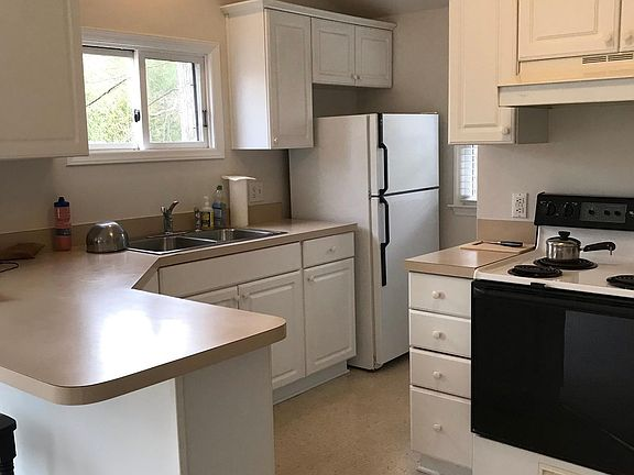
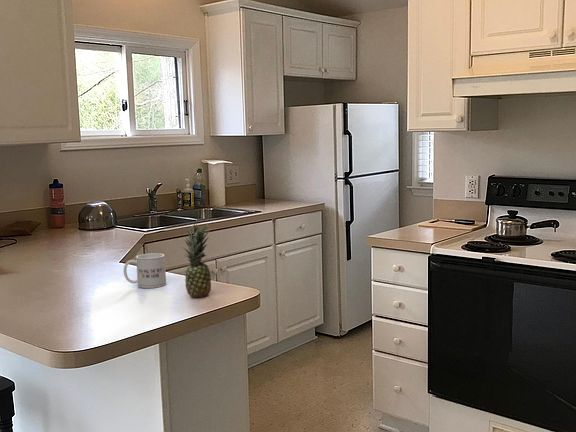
+ mug (144, 270)
+ fruit (197, 259)
